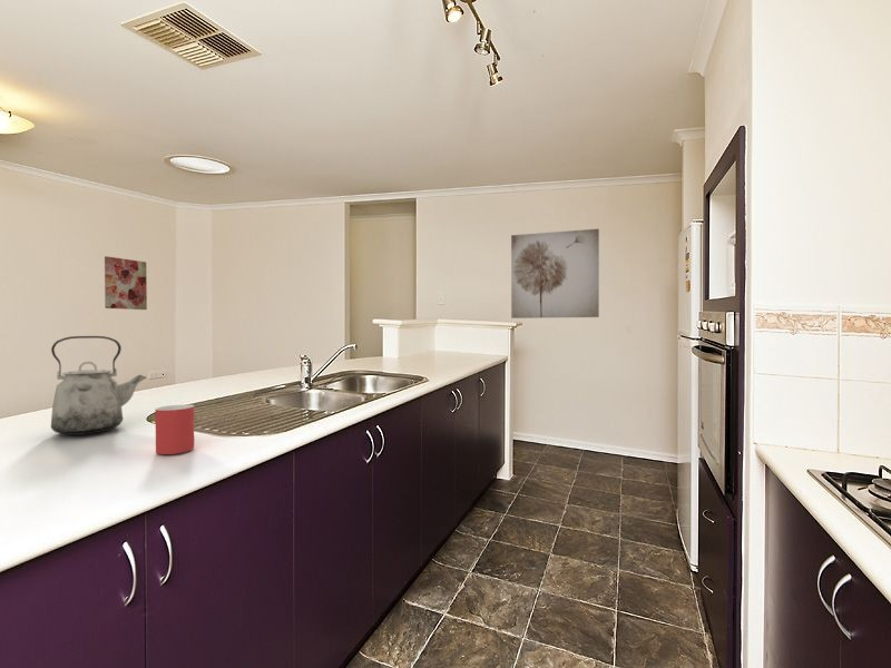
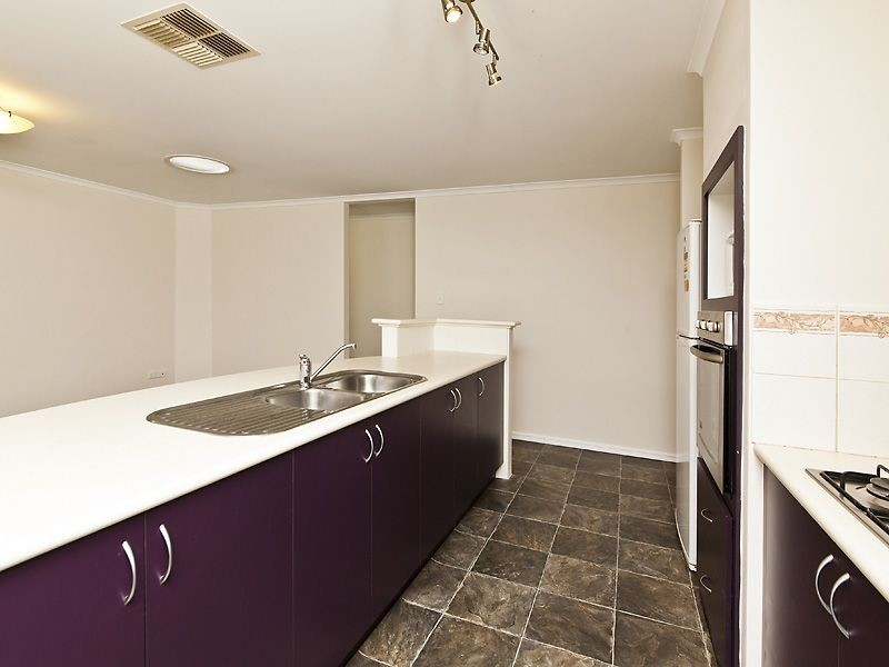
- kettle (101, 382)
- mug (176, 426)
- wall art (554, 275)
- wall art (126, 284)
